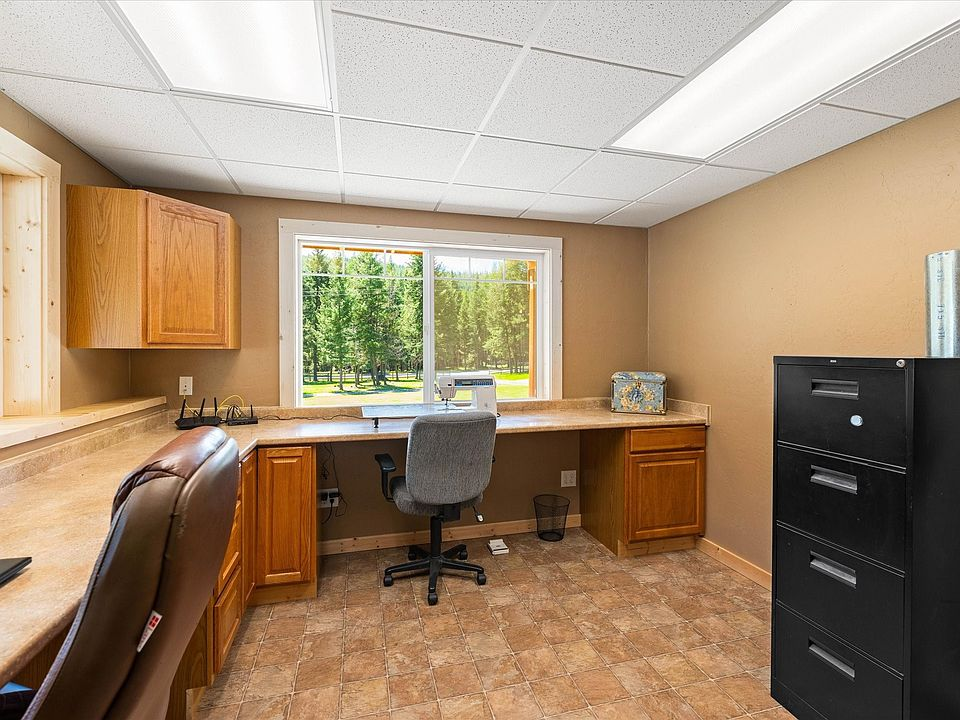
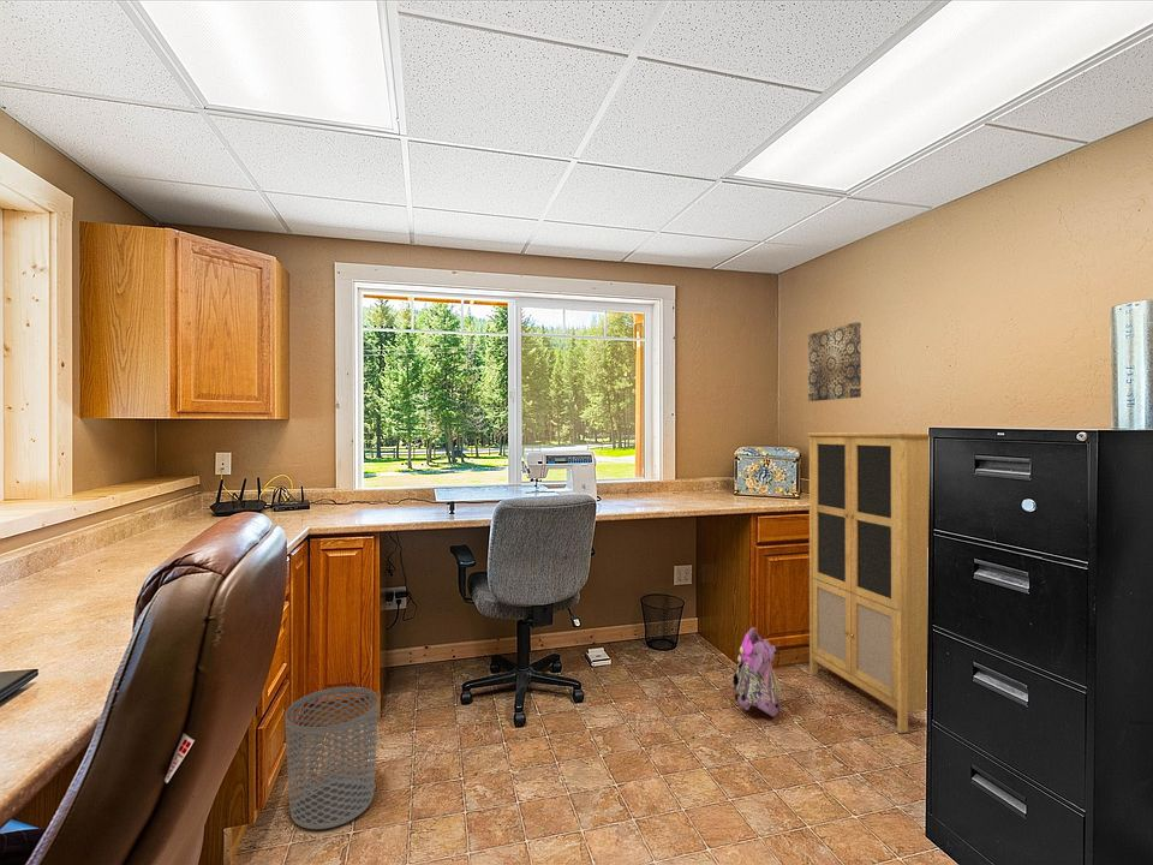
+ waste bin (333, 756)
+ backpack (752, 662)
+ cabinet (872, 565)
+ wall art (832, 364)
